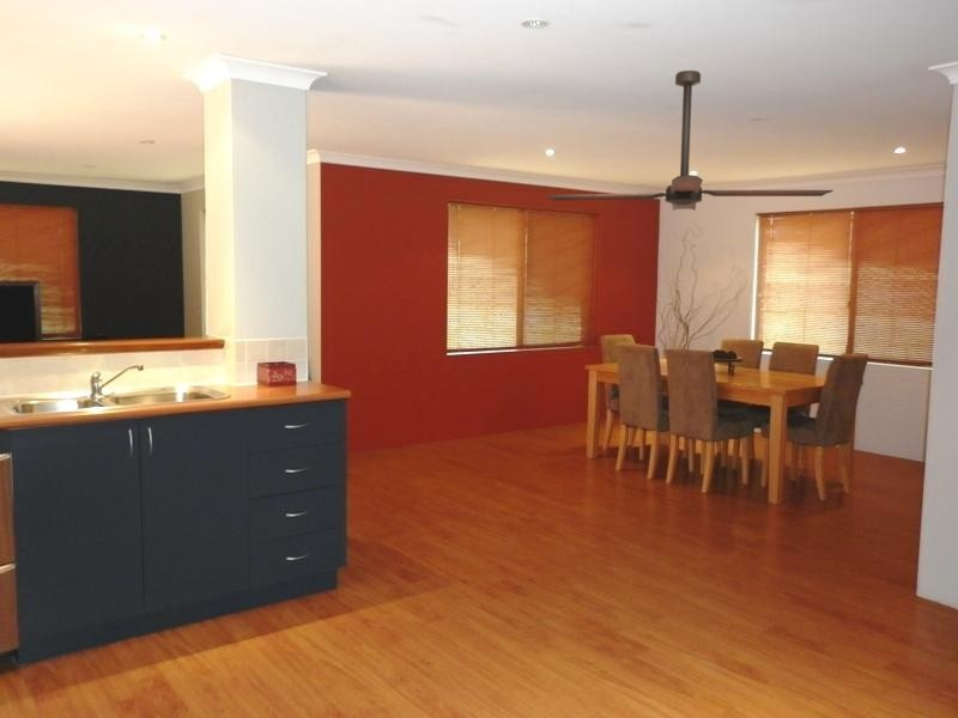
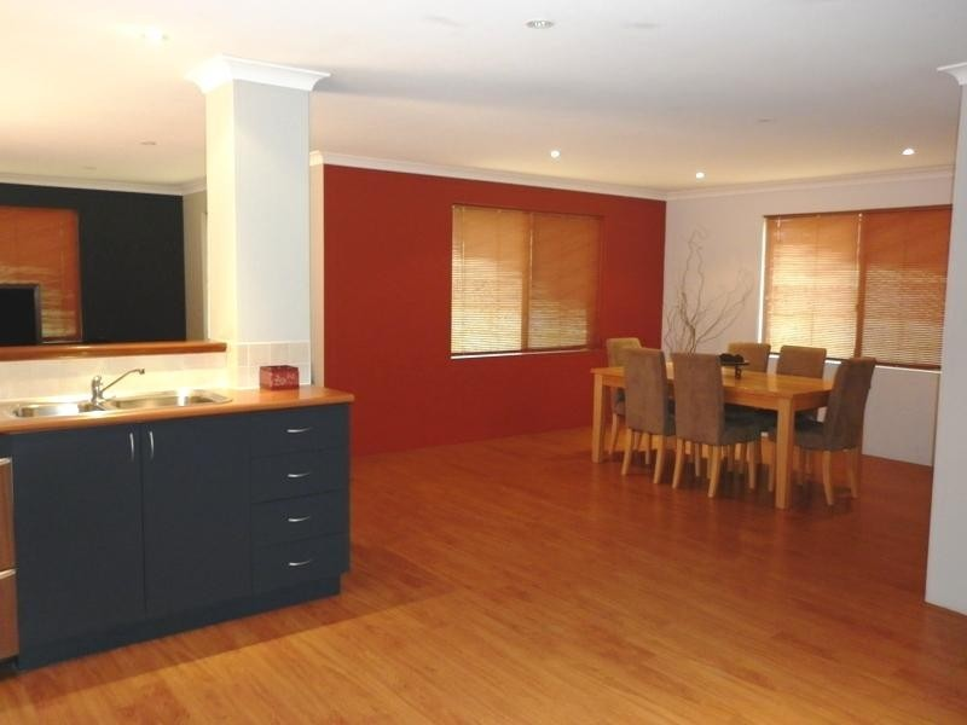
- ceiling fan (685, 139)
